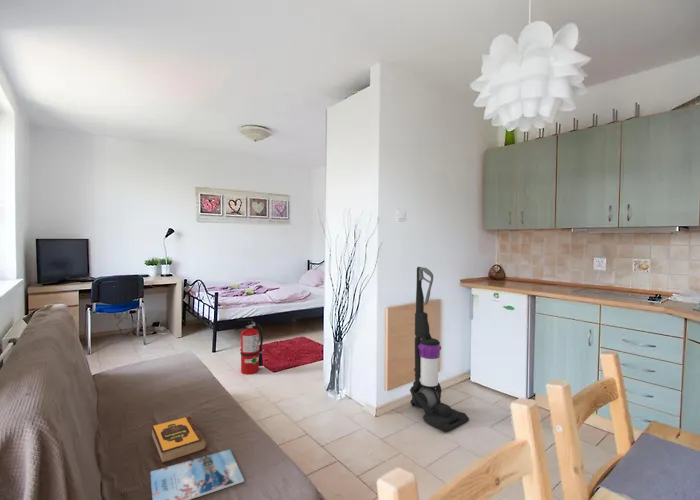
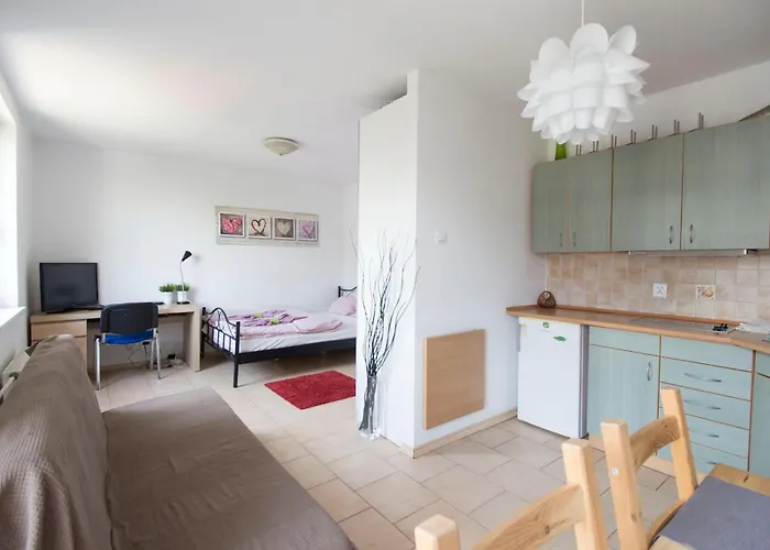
- vacuum cleaner (433, 342)
- hardback book (178, 437)
- fire extinguisher (250, 345)
- magazine (196, 476)
